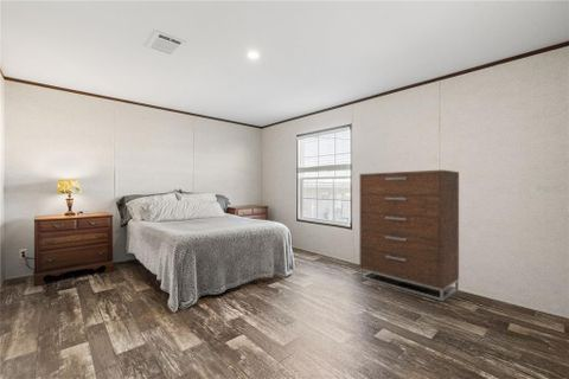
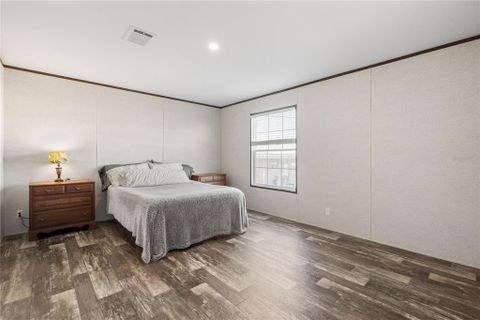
- dresser (405, 227)
